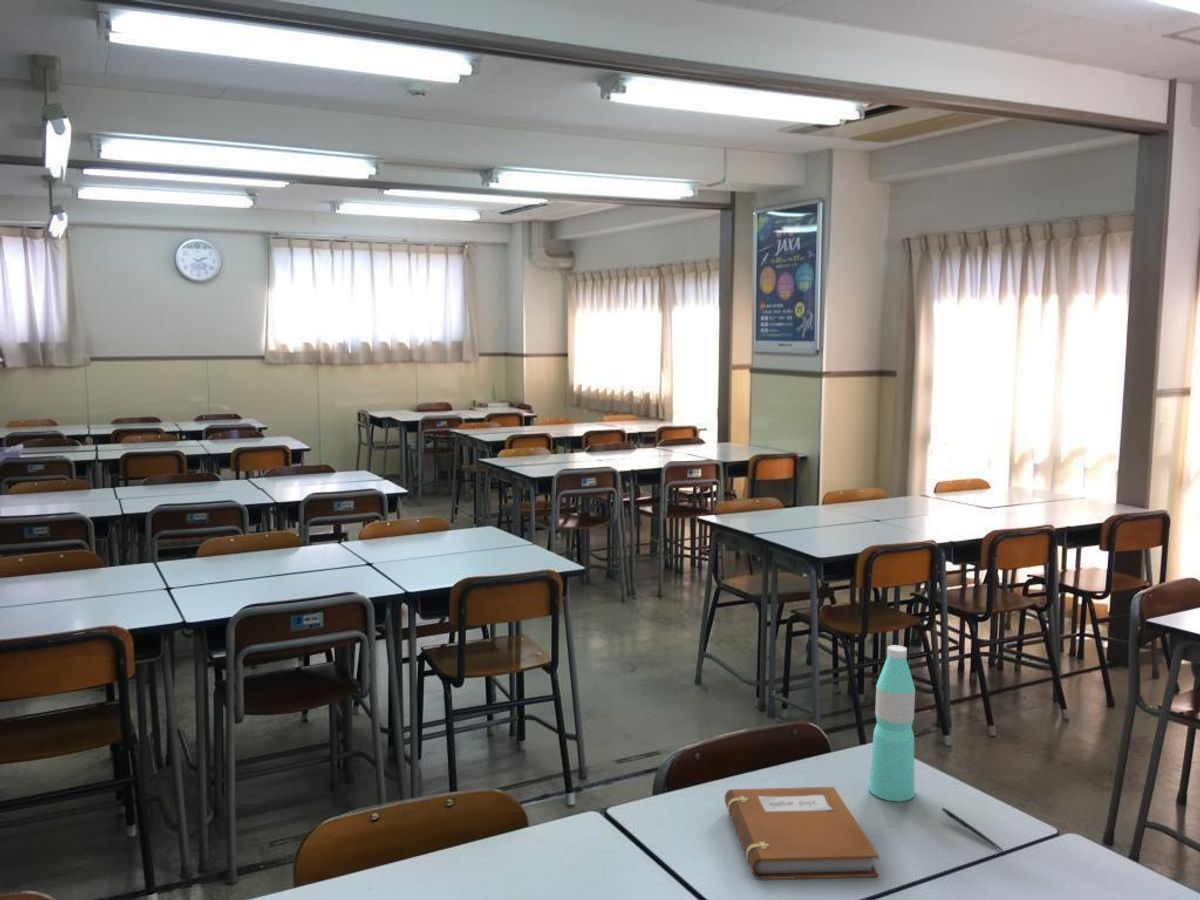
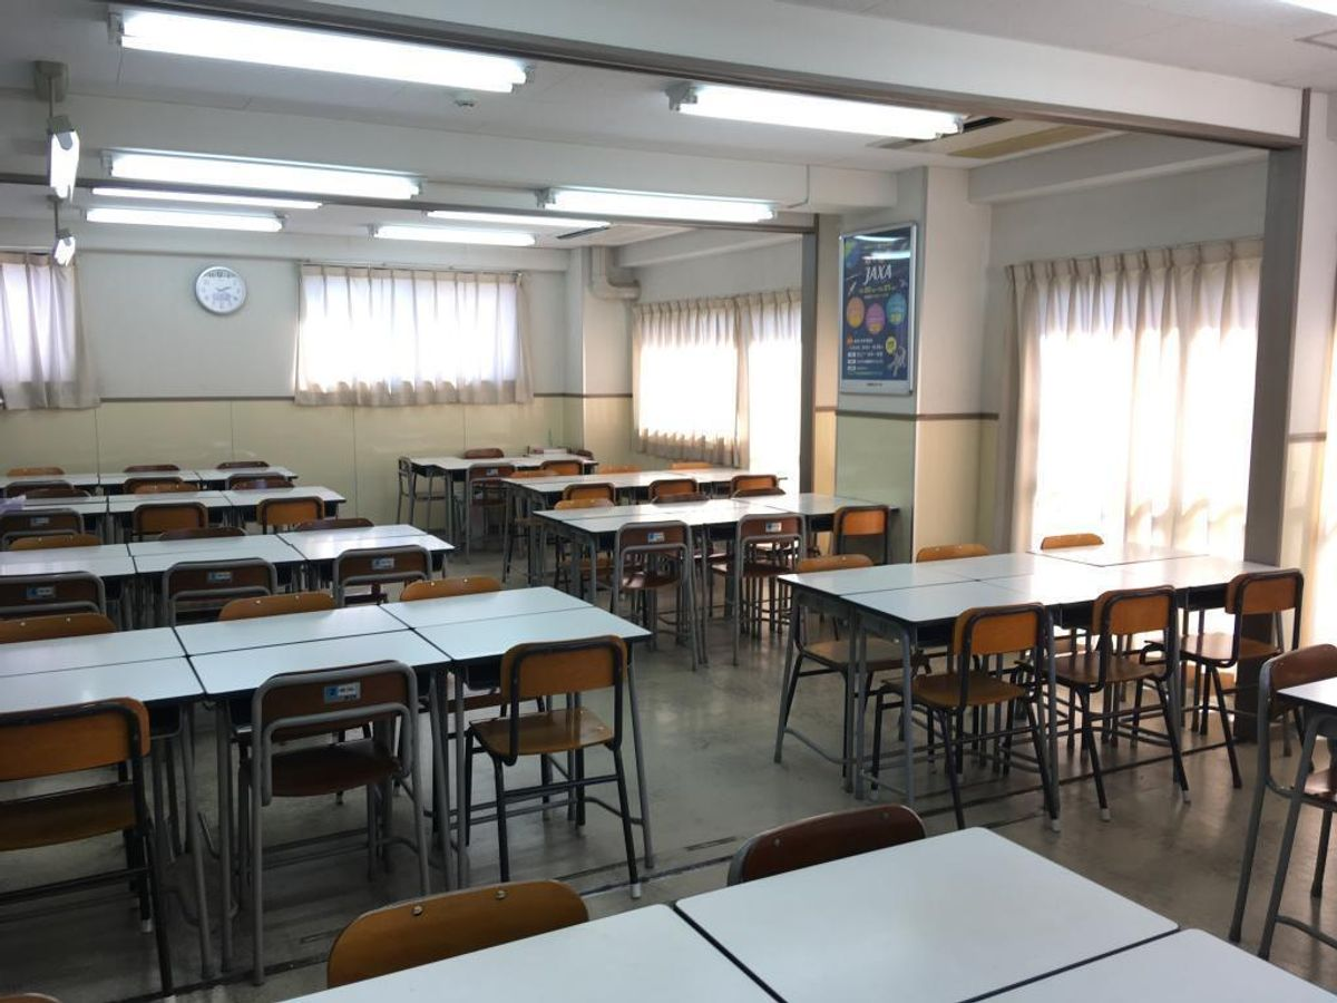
- notebook (794, 827)
- water bottle (894, 720)
- pen (971, 828)
